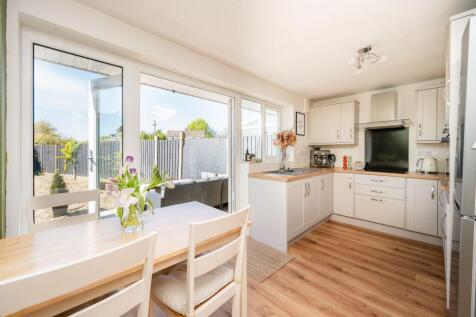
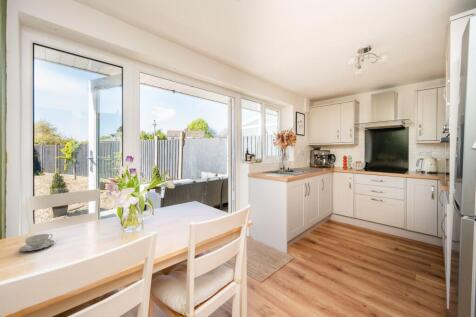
+ chinaware (37, 242)
